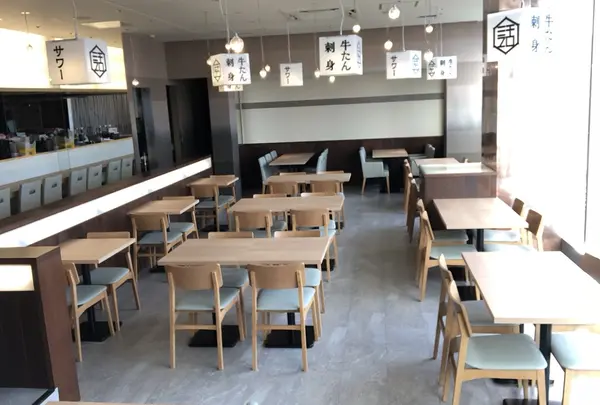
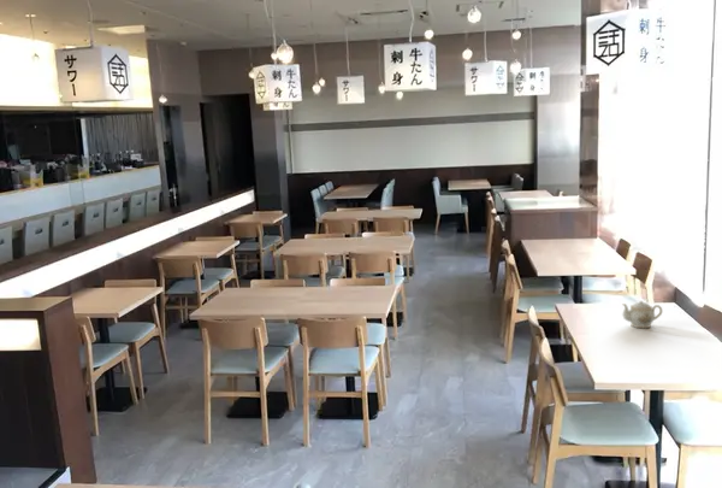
+ teapot (641, 313)
